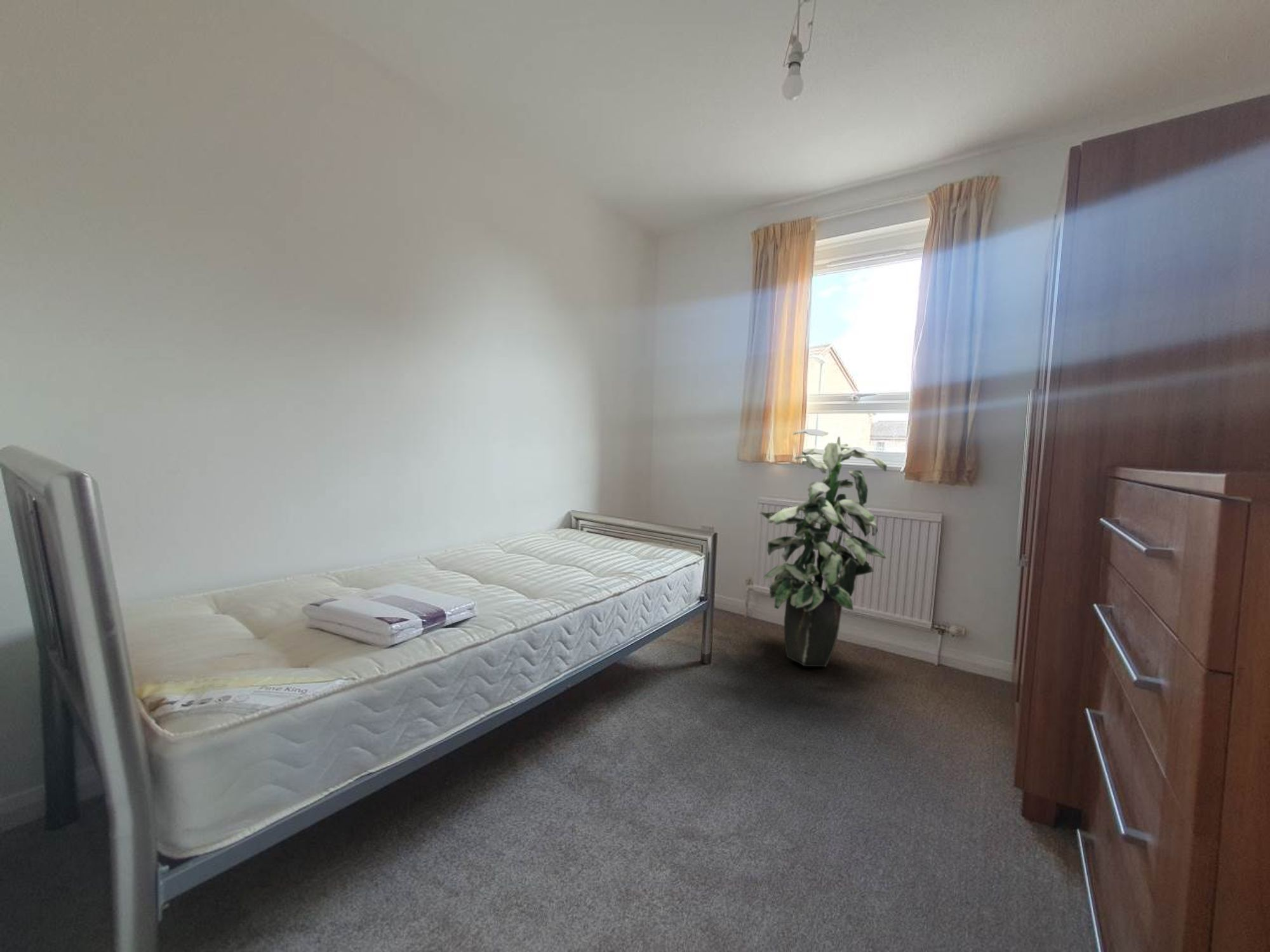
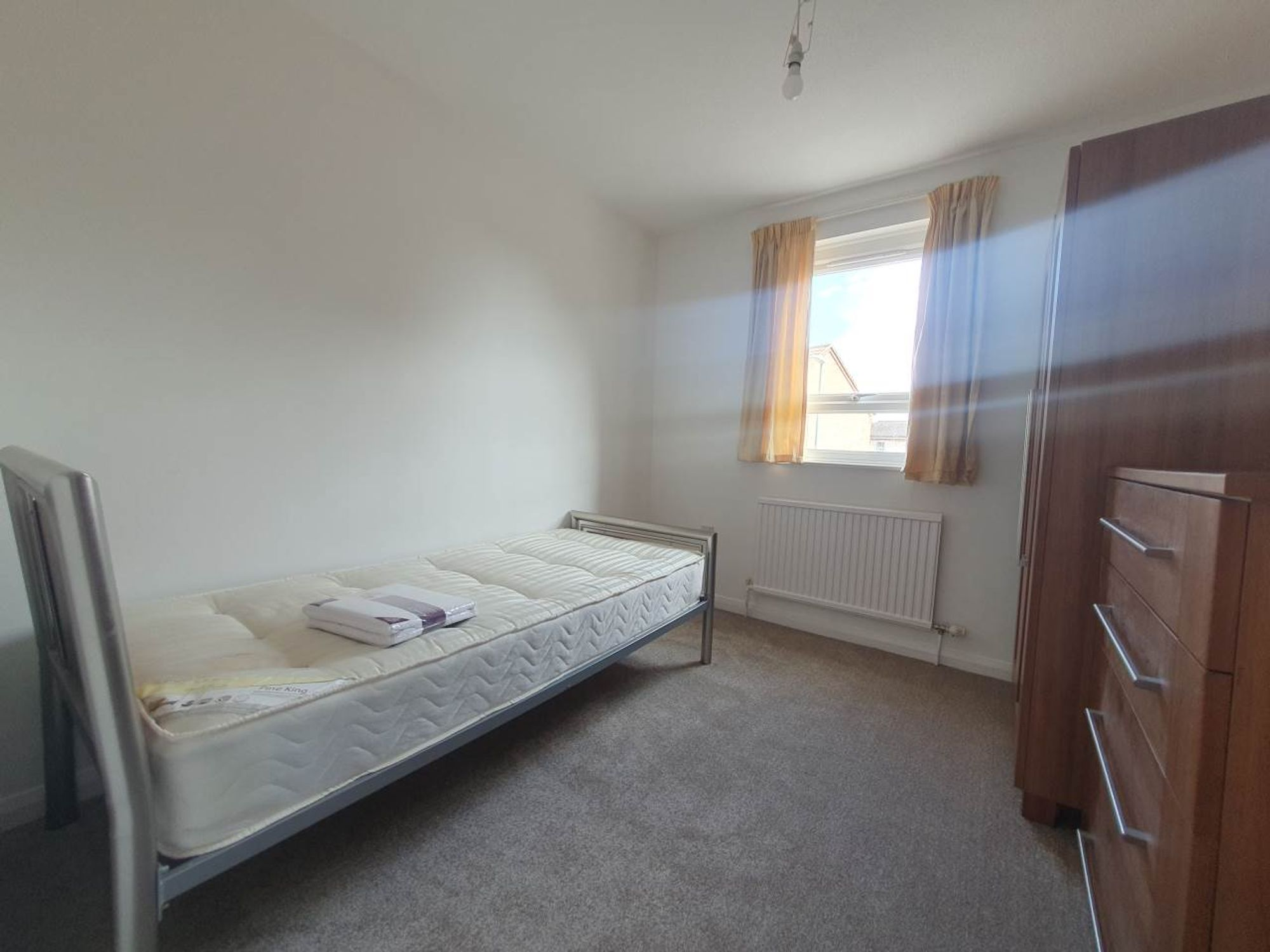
- indoor plant (817, 545)
